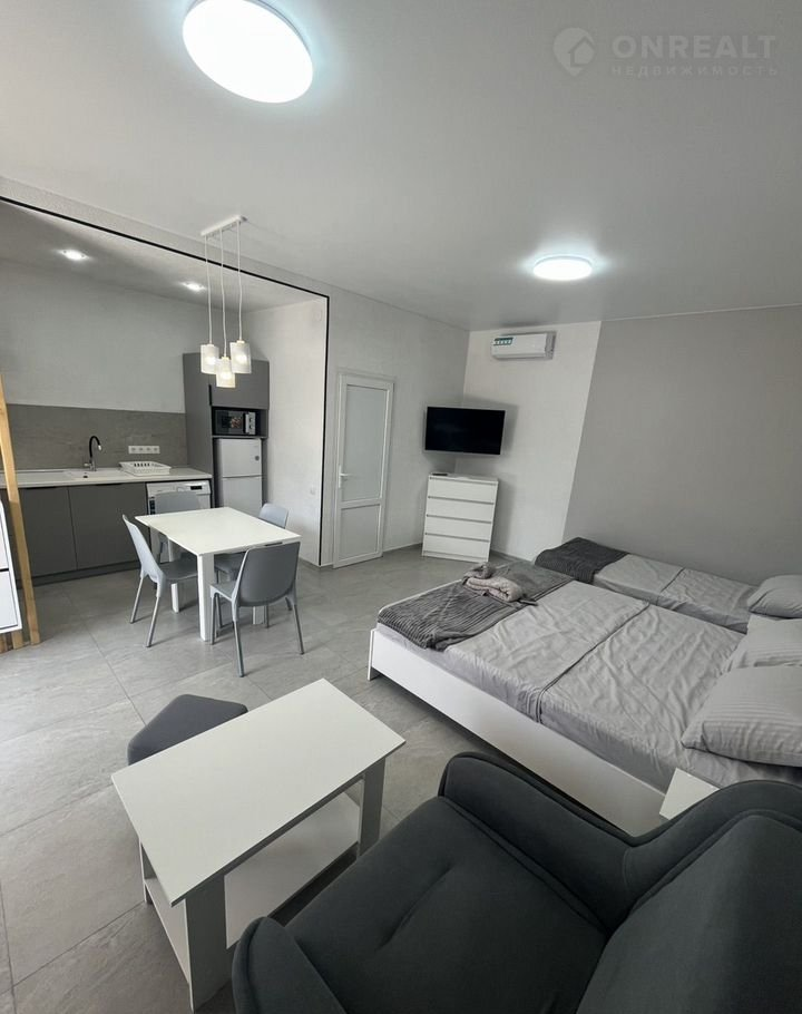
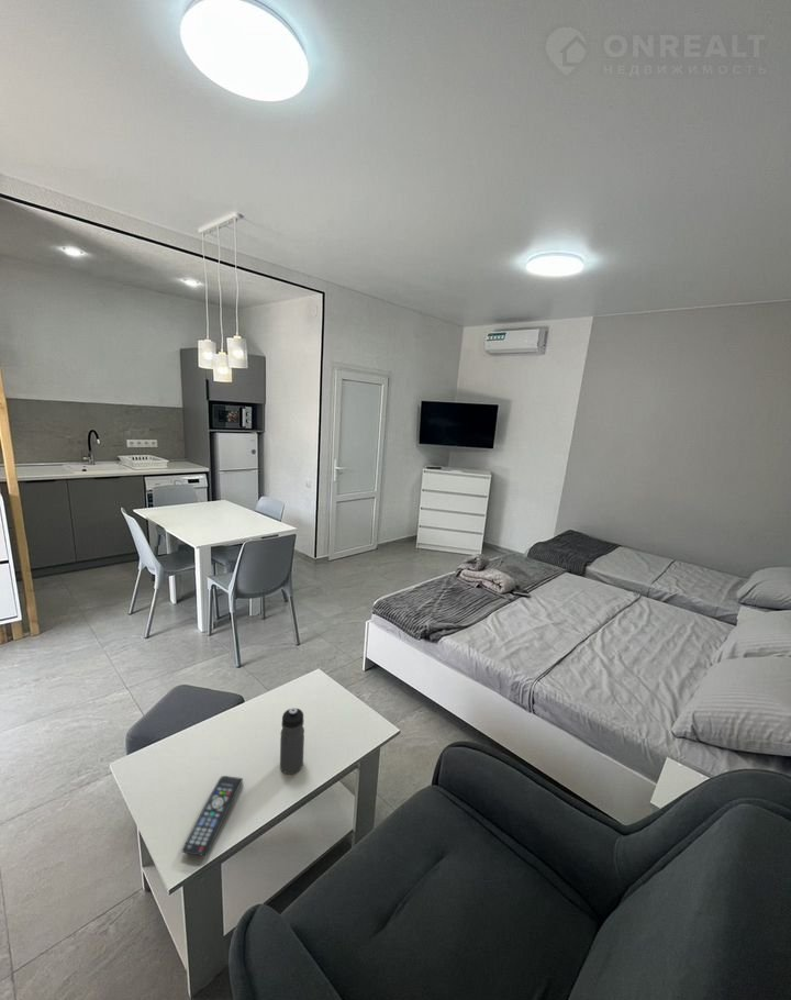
+ water bottle (292, 737)
+ remote control (215, 811)
